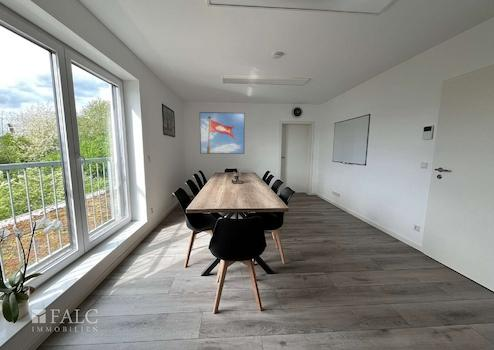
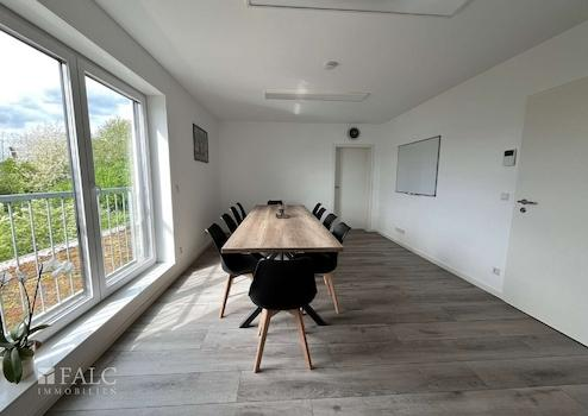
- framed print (222, 133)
